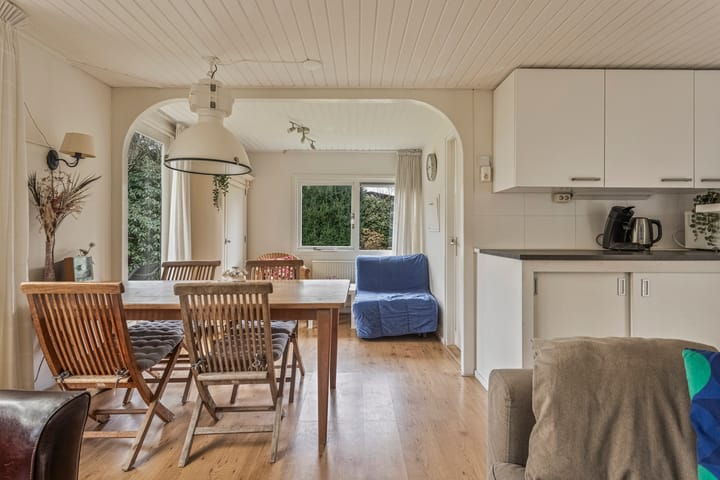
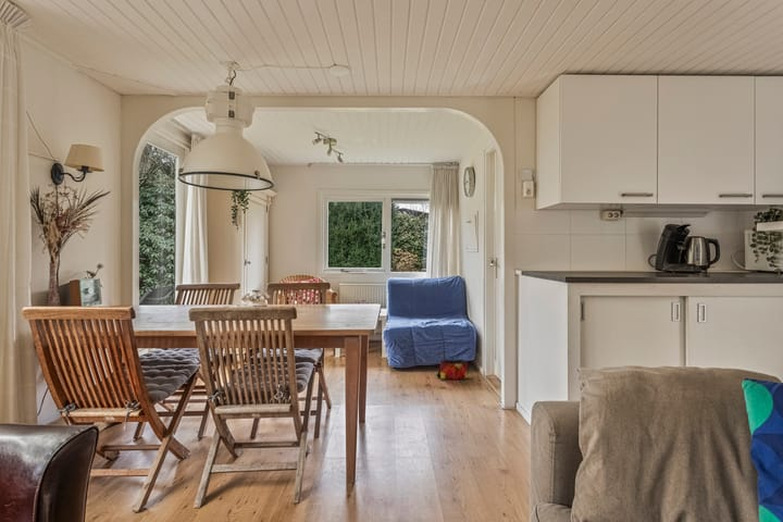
+ bag (452, 368)
